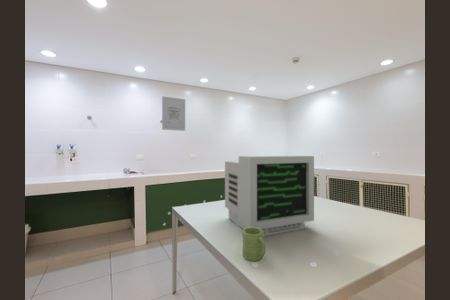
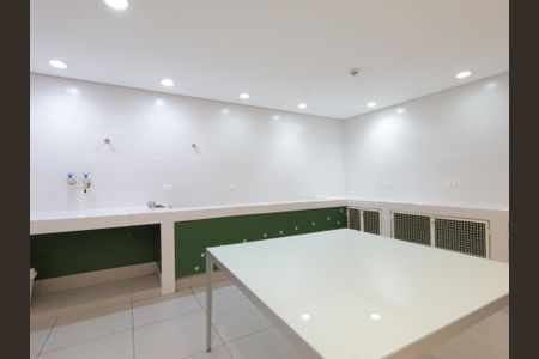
- computer monitor (264, 189)
- mug (255, 245)
- wall art (174, 114)
